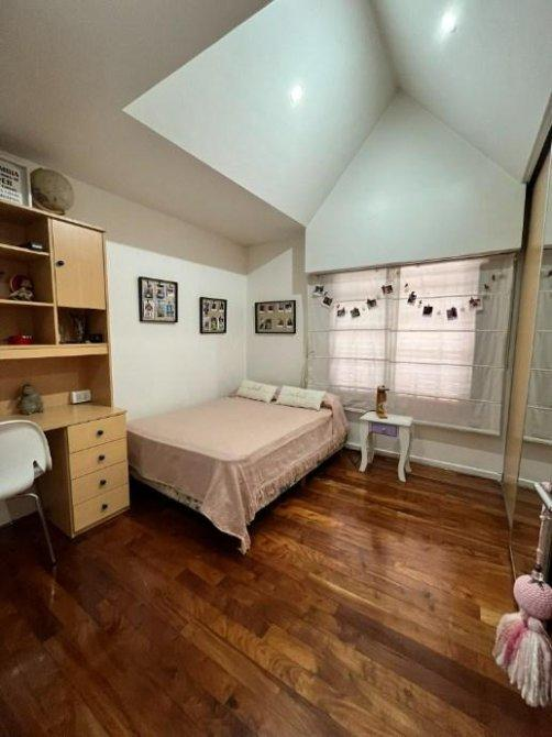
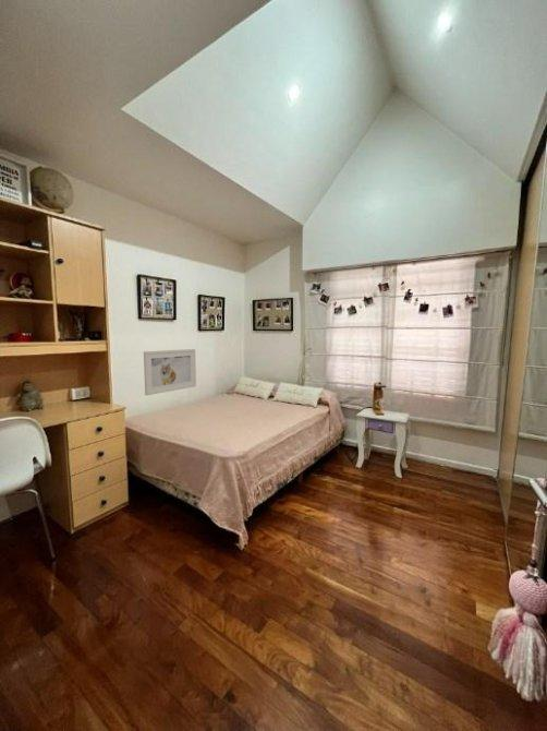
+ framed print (171, 370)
